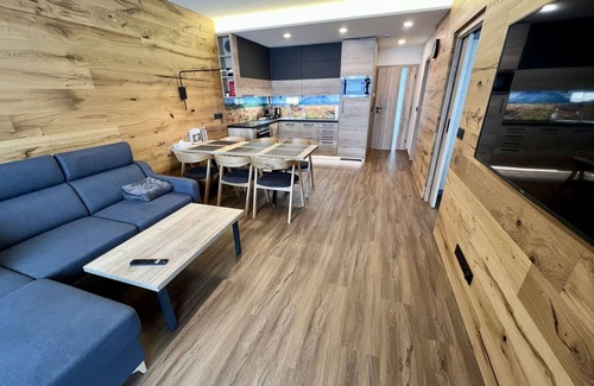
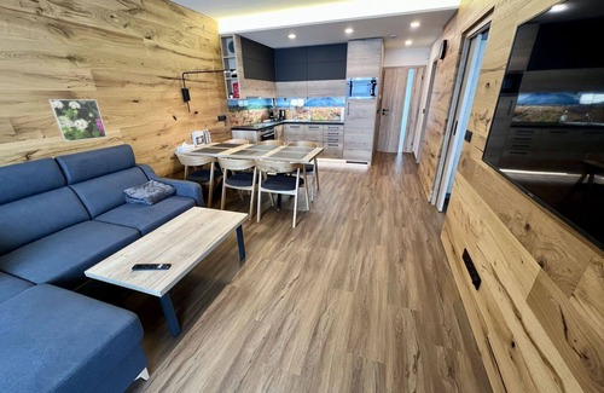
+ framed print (80, 120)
